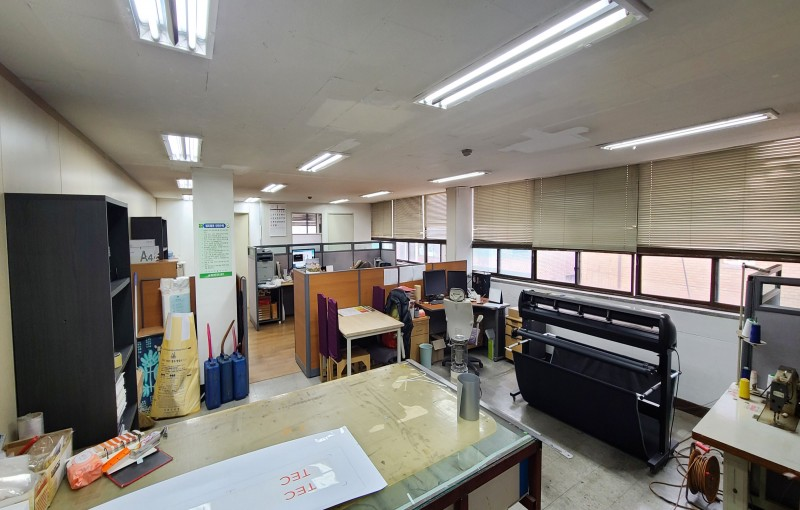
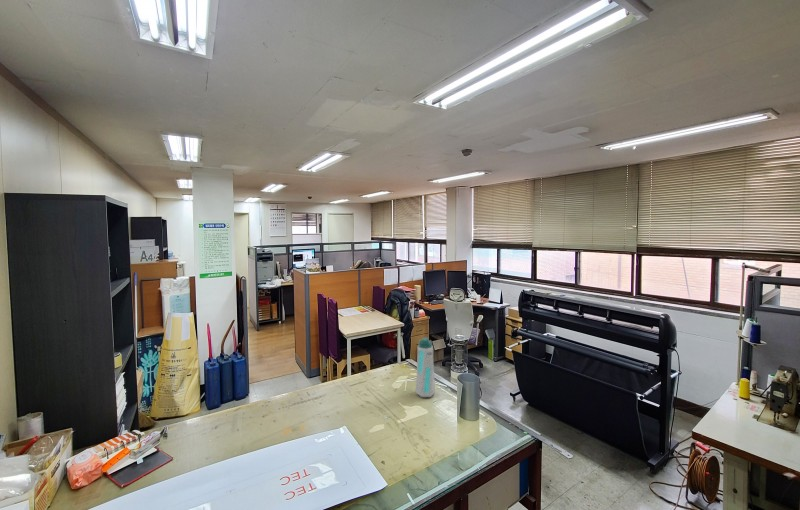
+ water bottle (425, 366)
